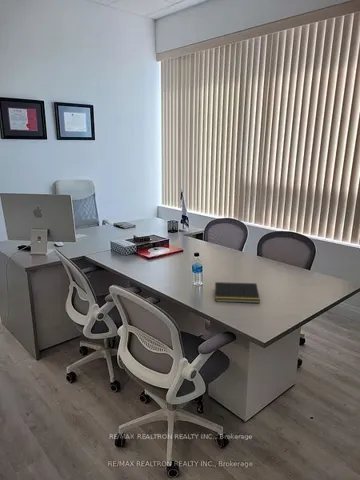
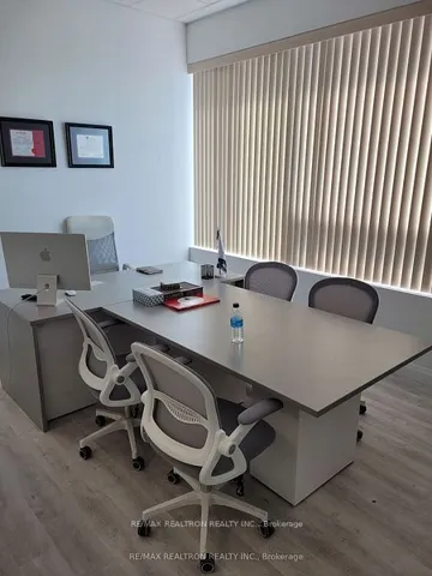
- notepad (236, 292)
